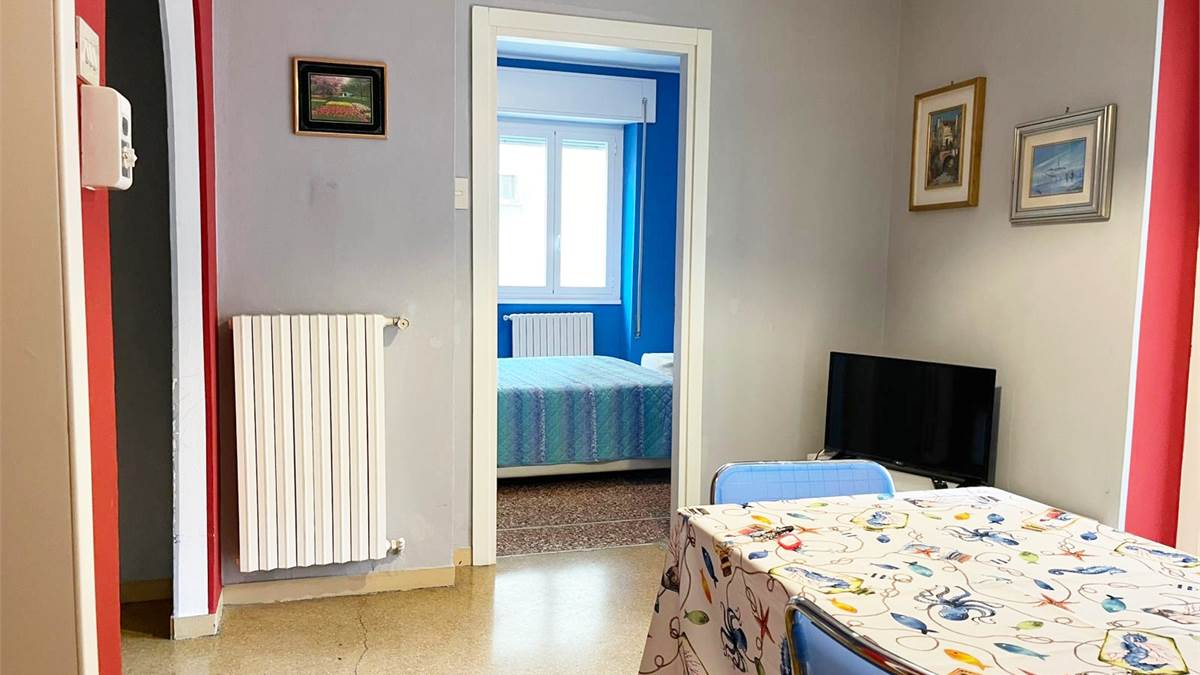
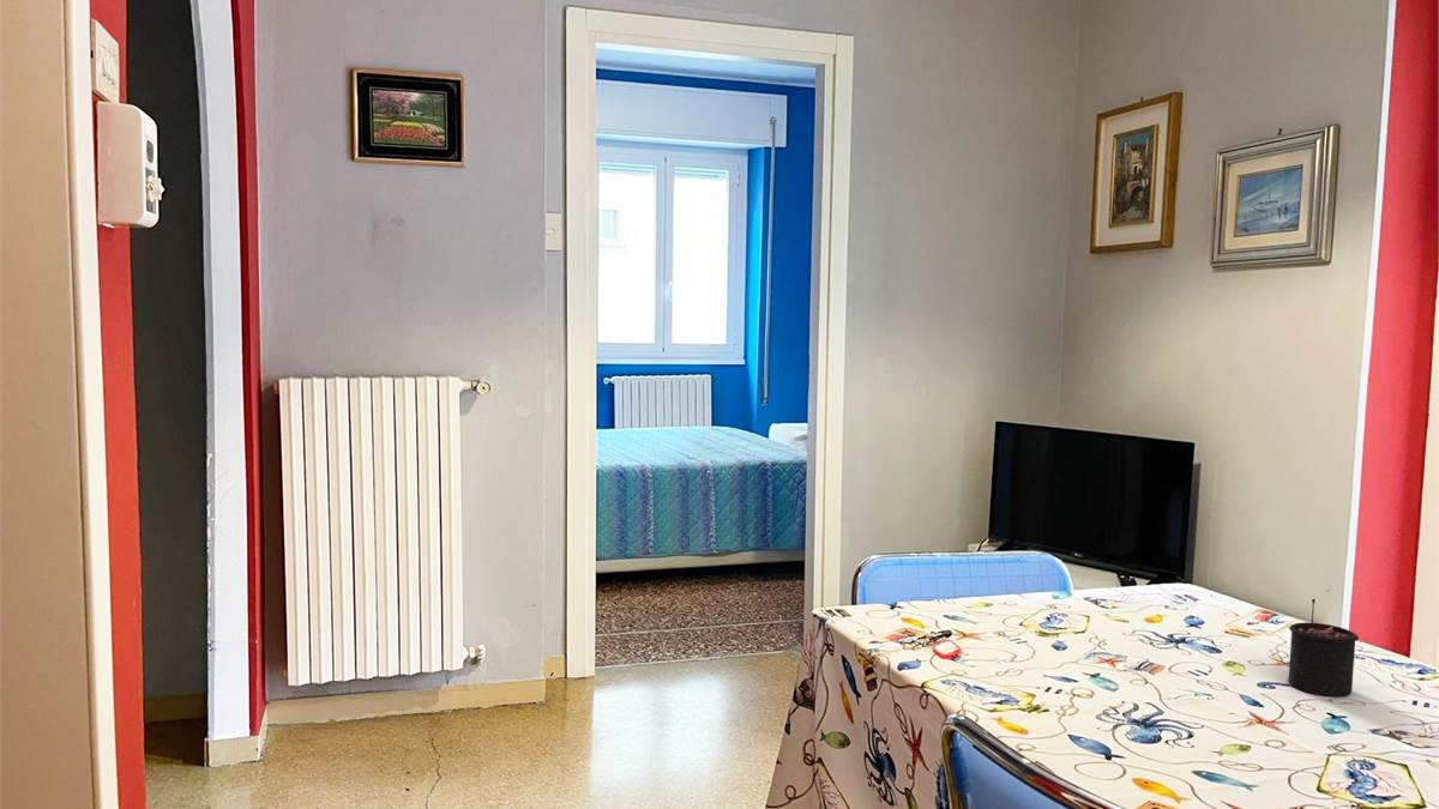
+ candle (1321, 645)
